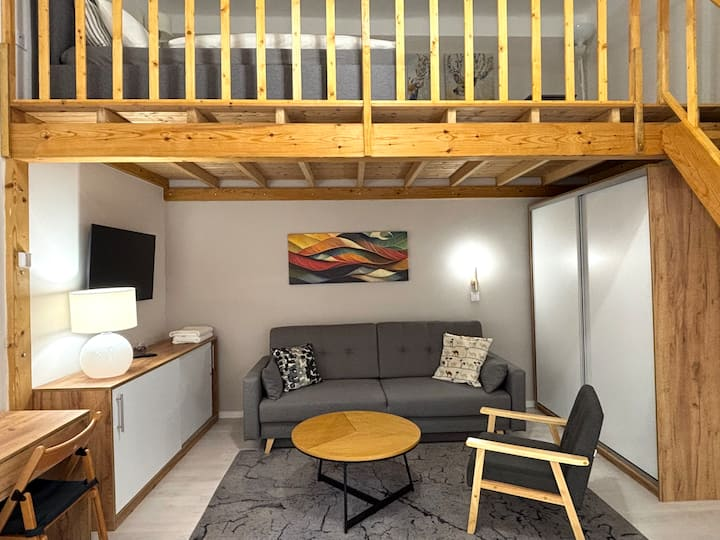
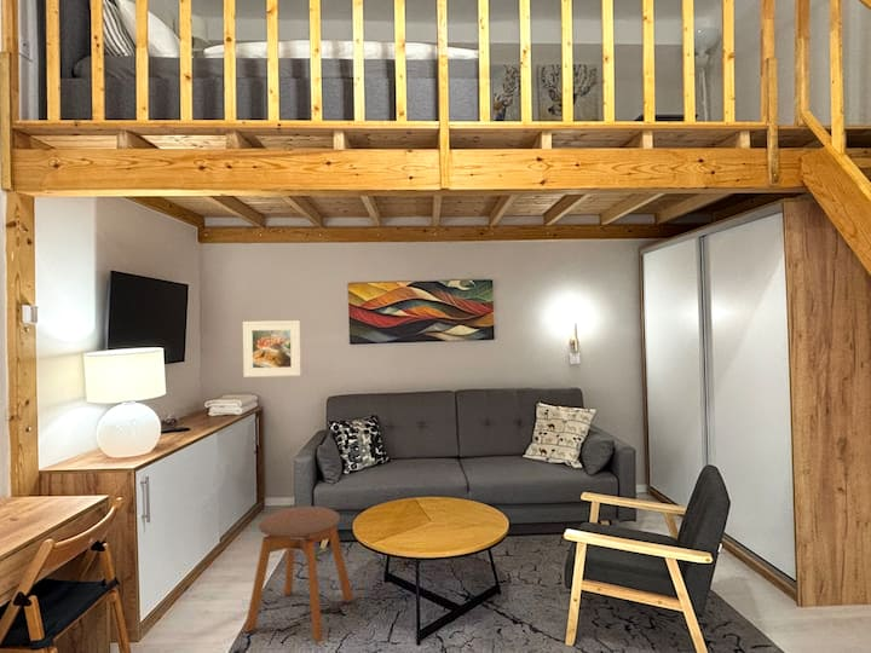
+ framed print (271, 348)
+ stool (307, 565)
